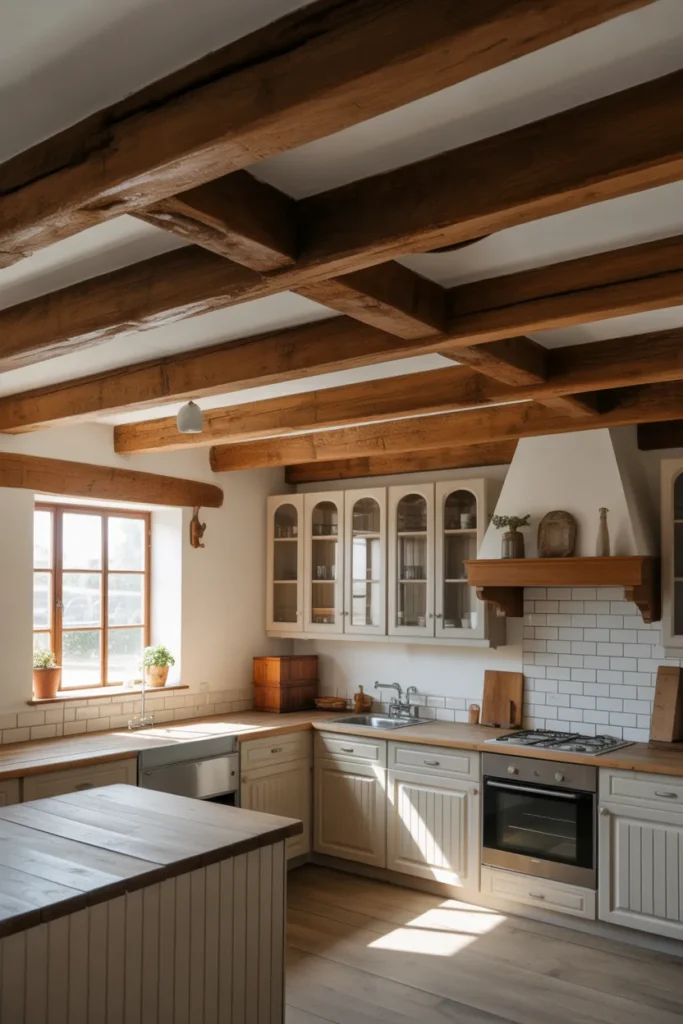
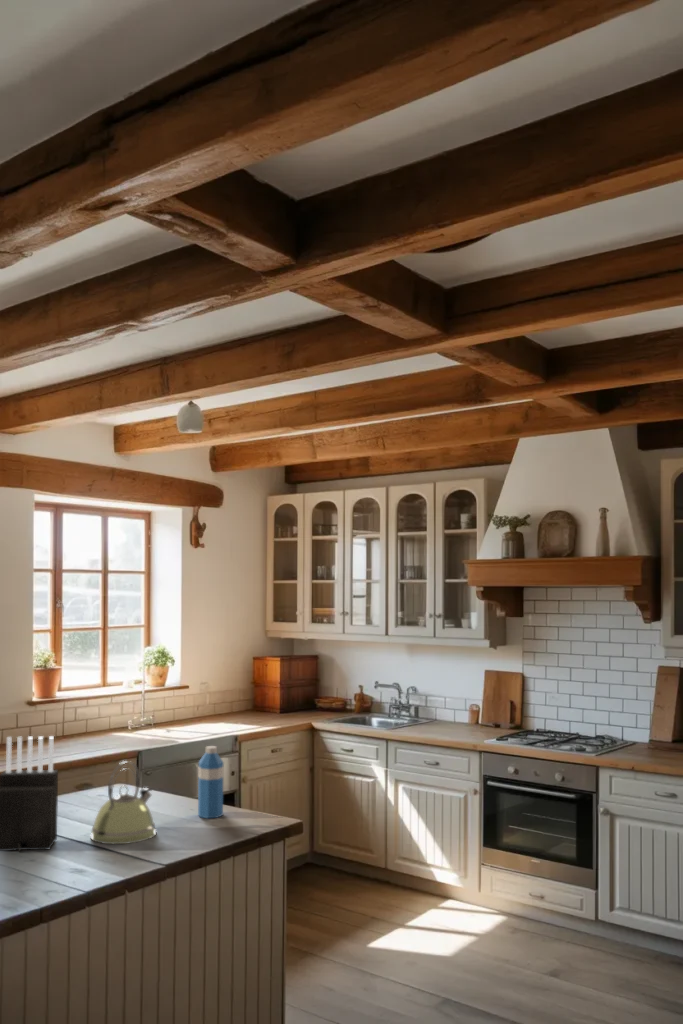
+ kettle (127, 796)
+ water bottle (210, 780)
+ knife block (26, 792)
